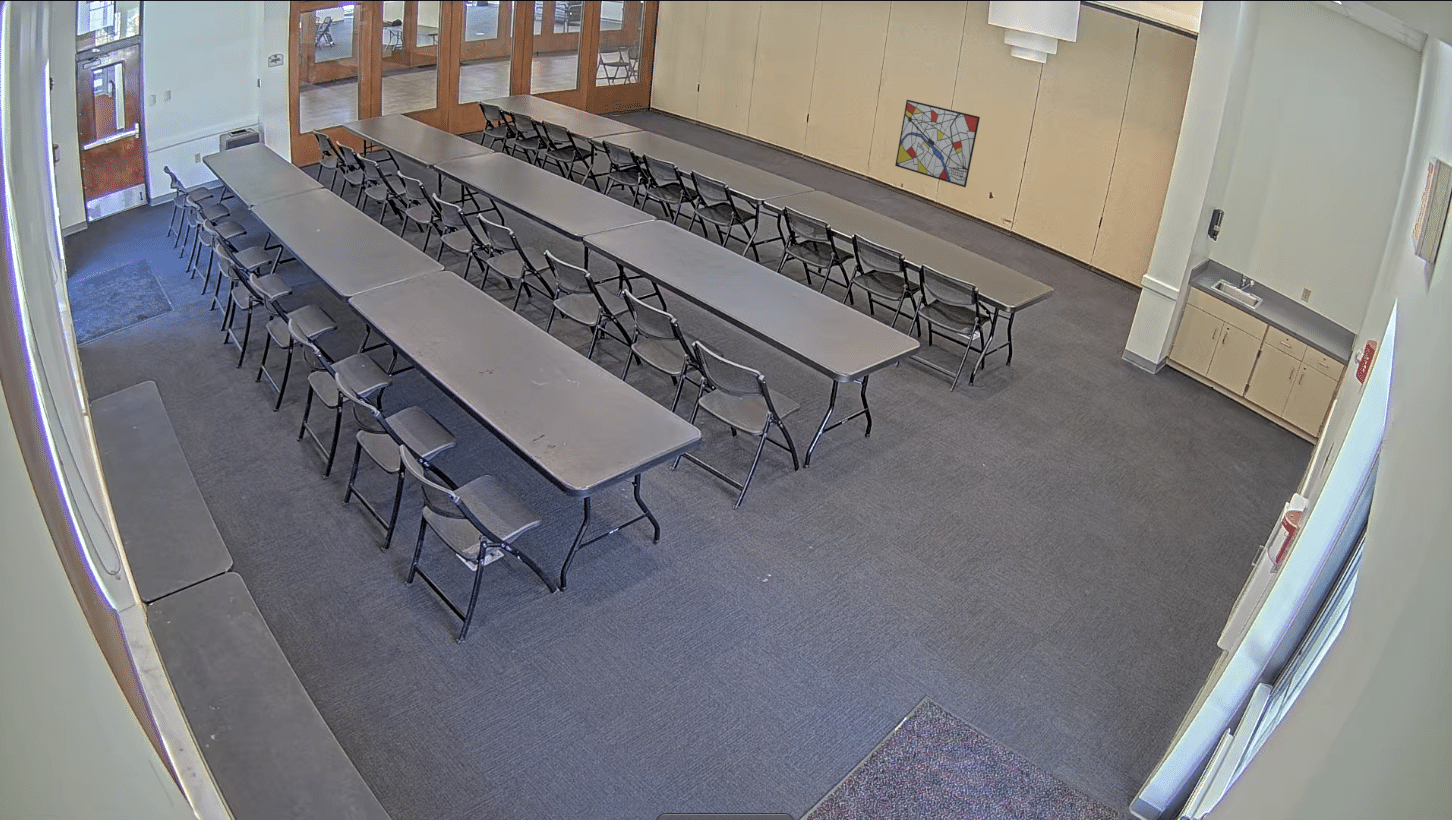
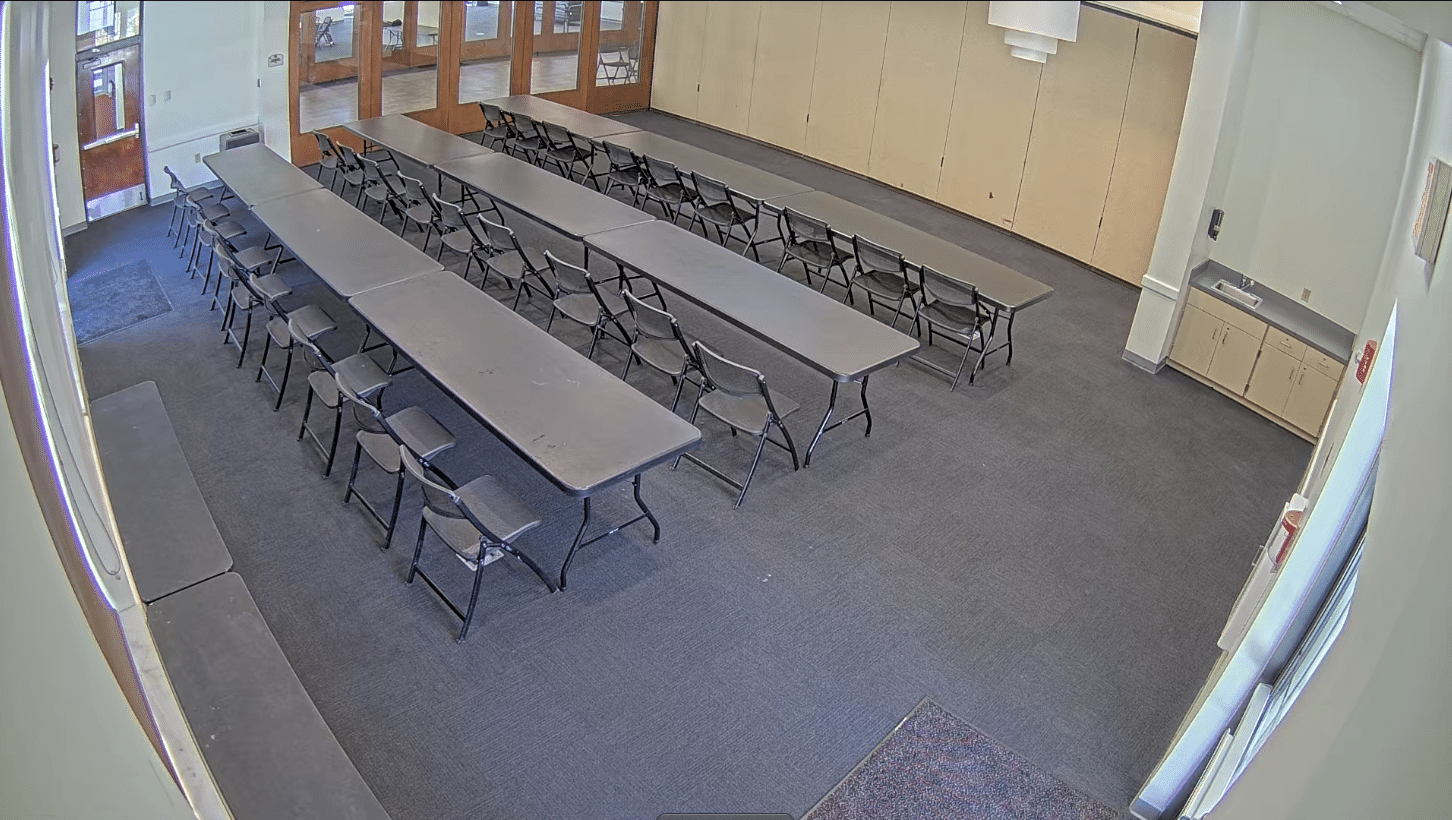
- wall art (935, 142)
